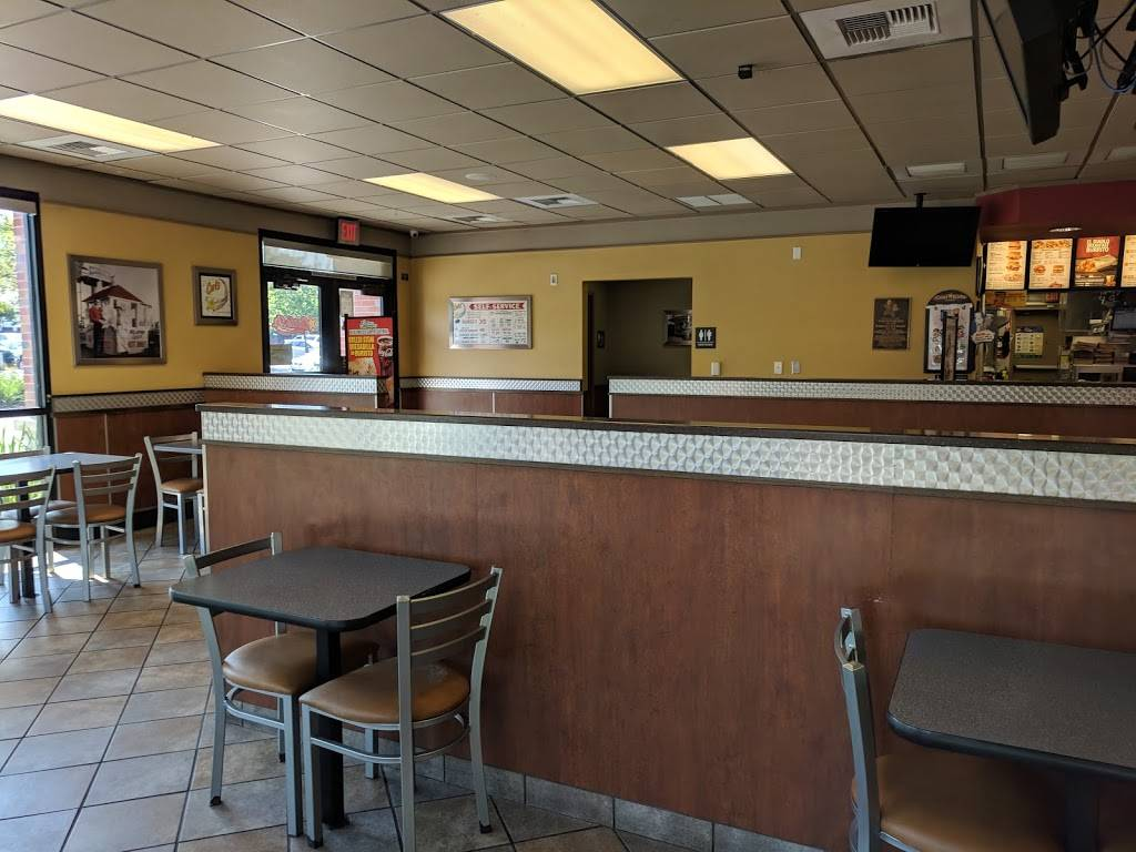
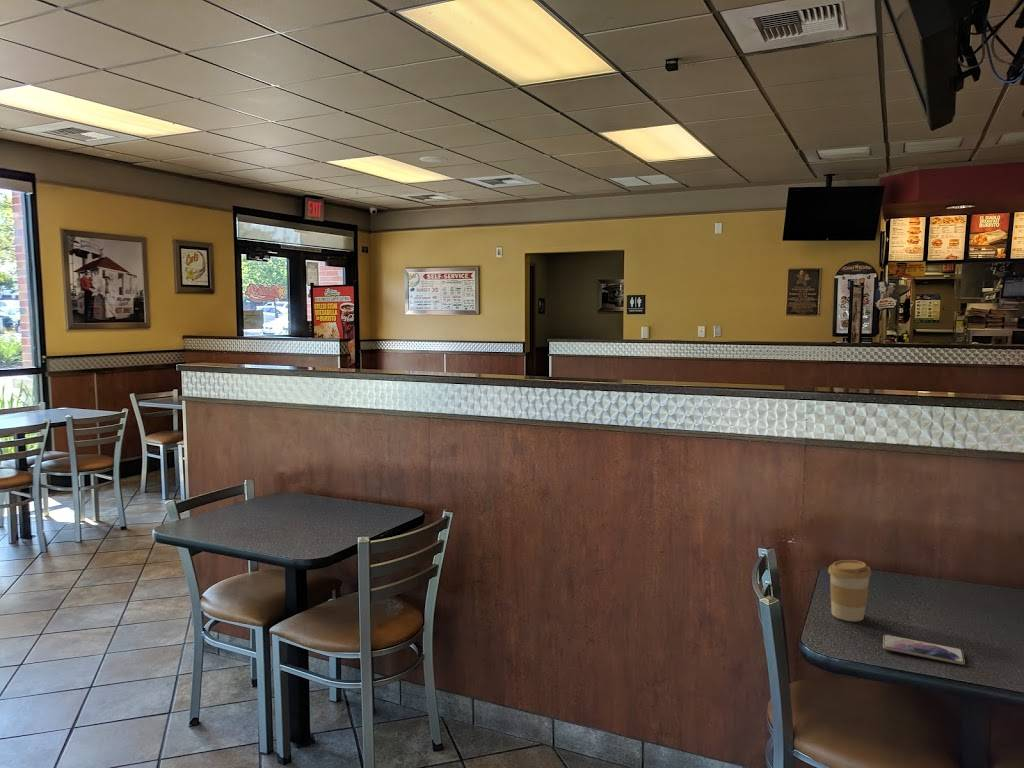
+ smartphone (922, 649)
+ coffee cup (848, 589)
